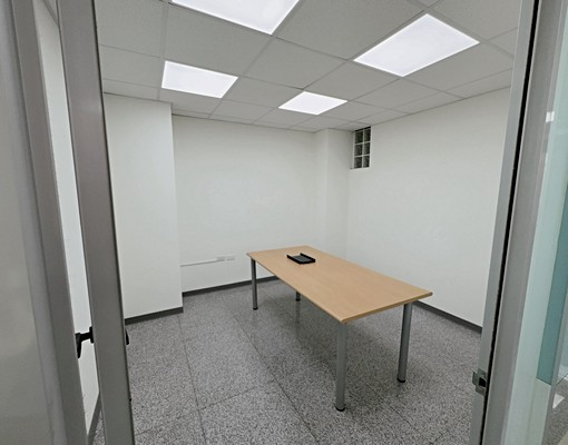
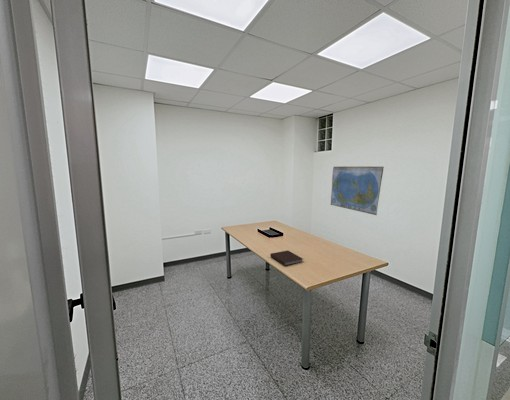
+ world map (353, 188)
+ notebook (286, 257)
